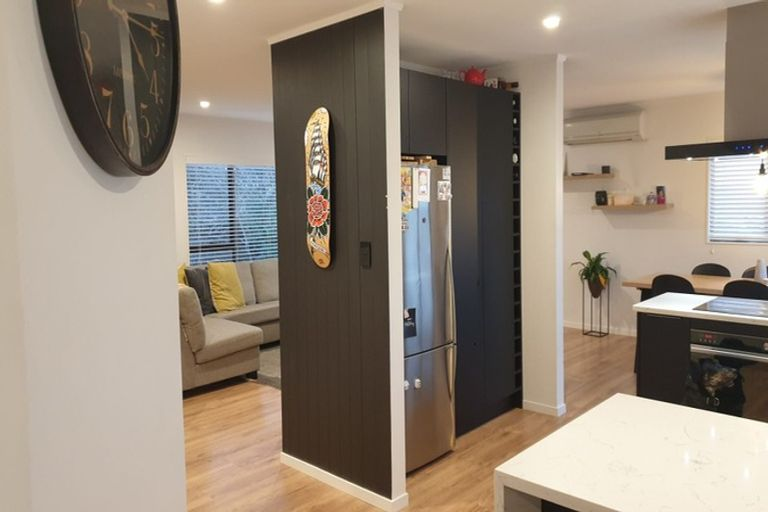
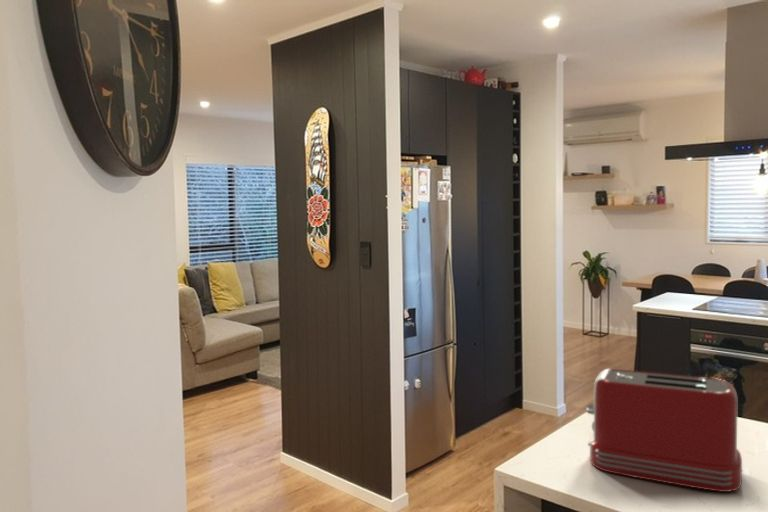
+ toaster (662, 423)
